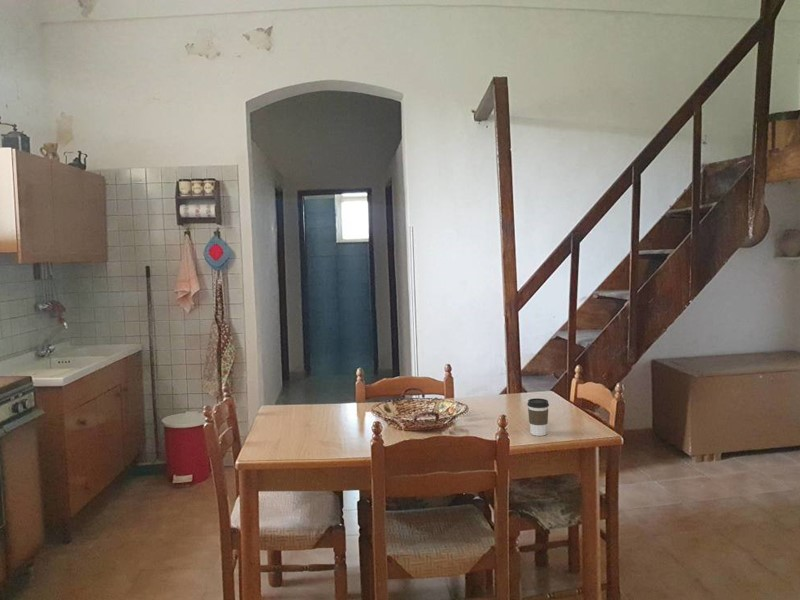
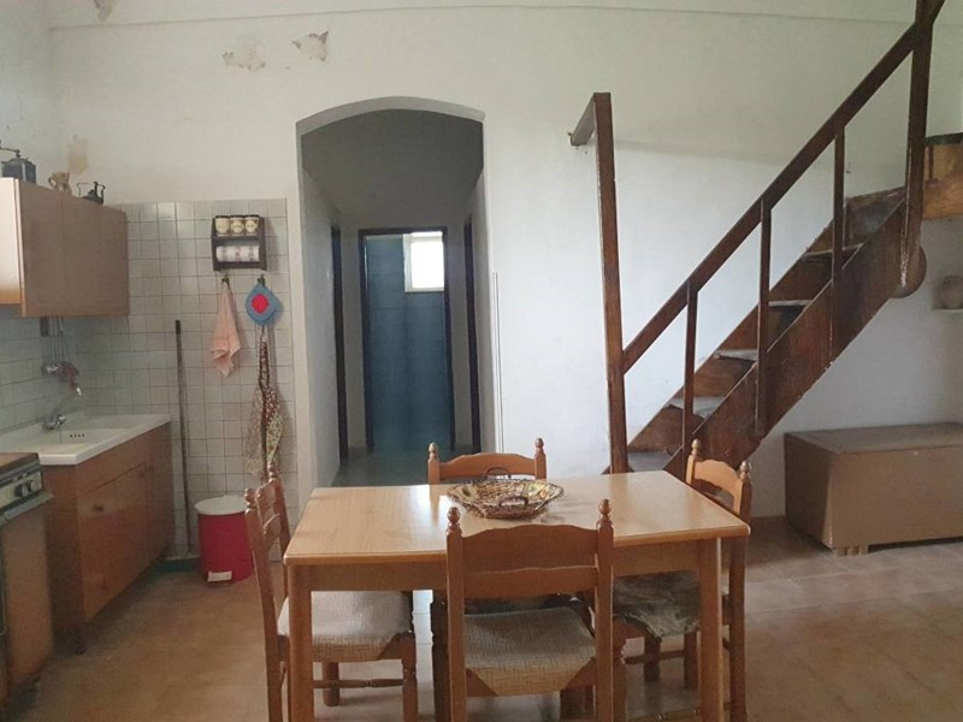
- coffee cup (538, 417)
